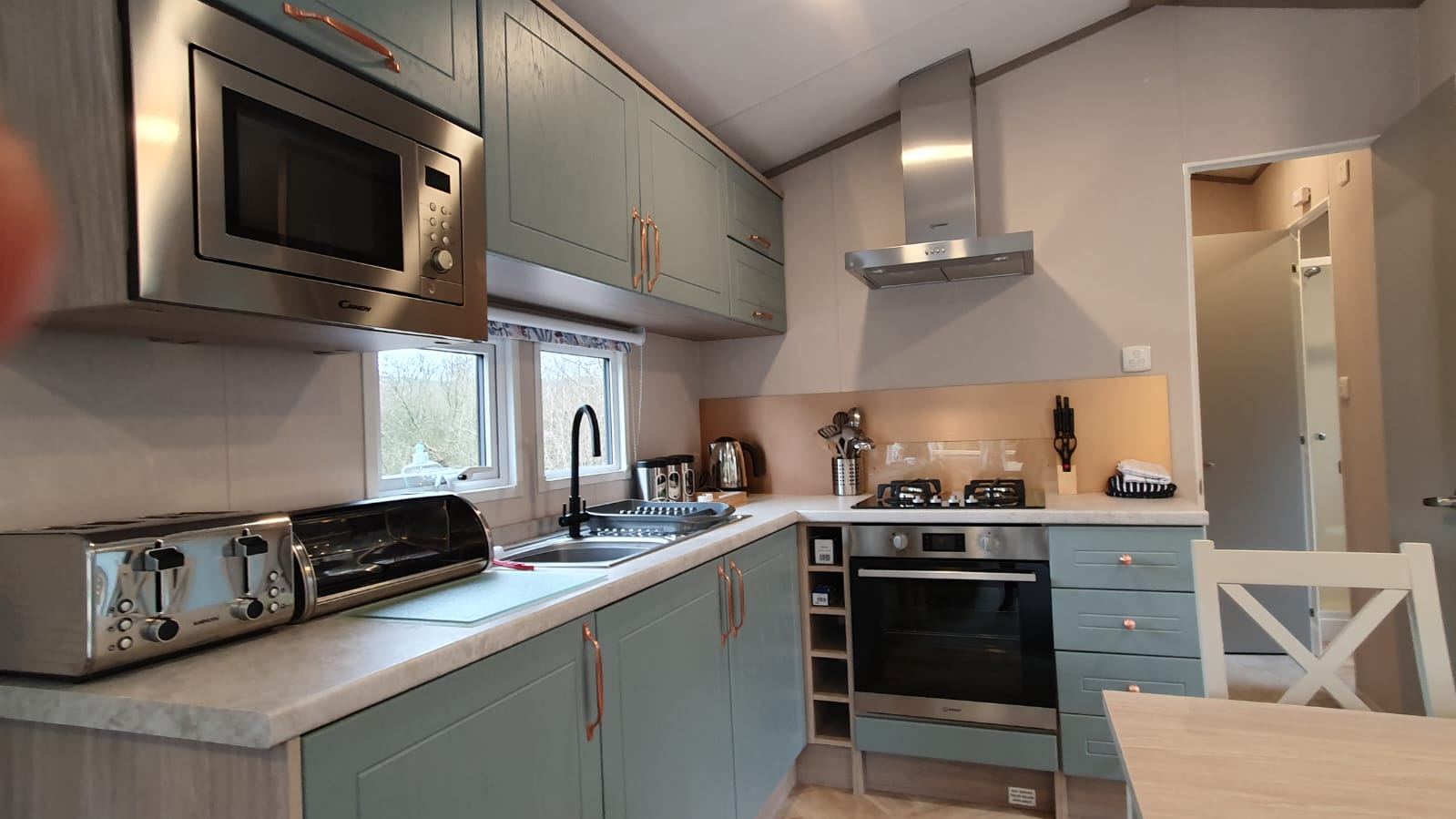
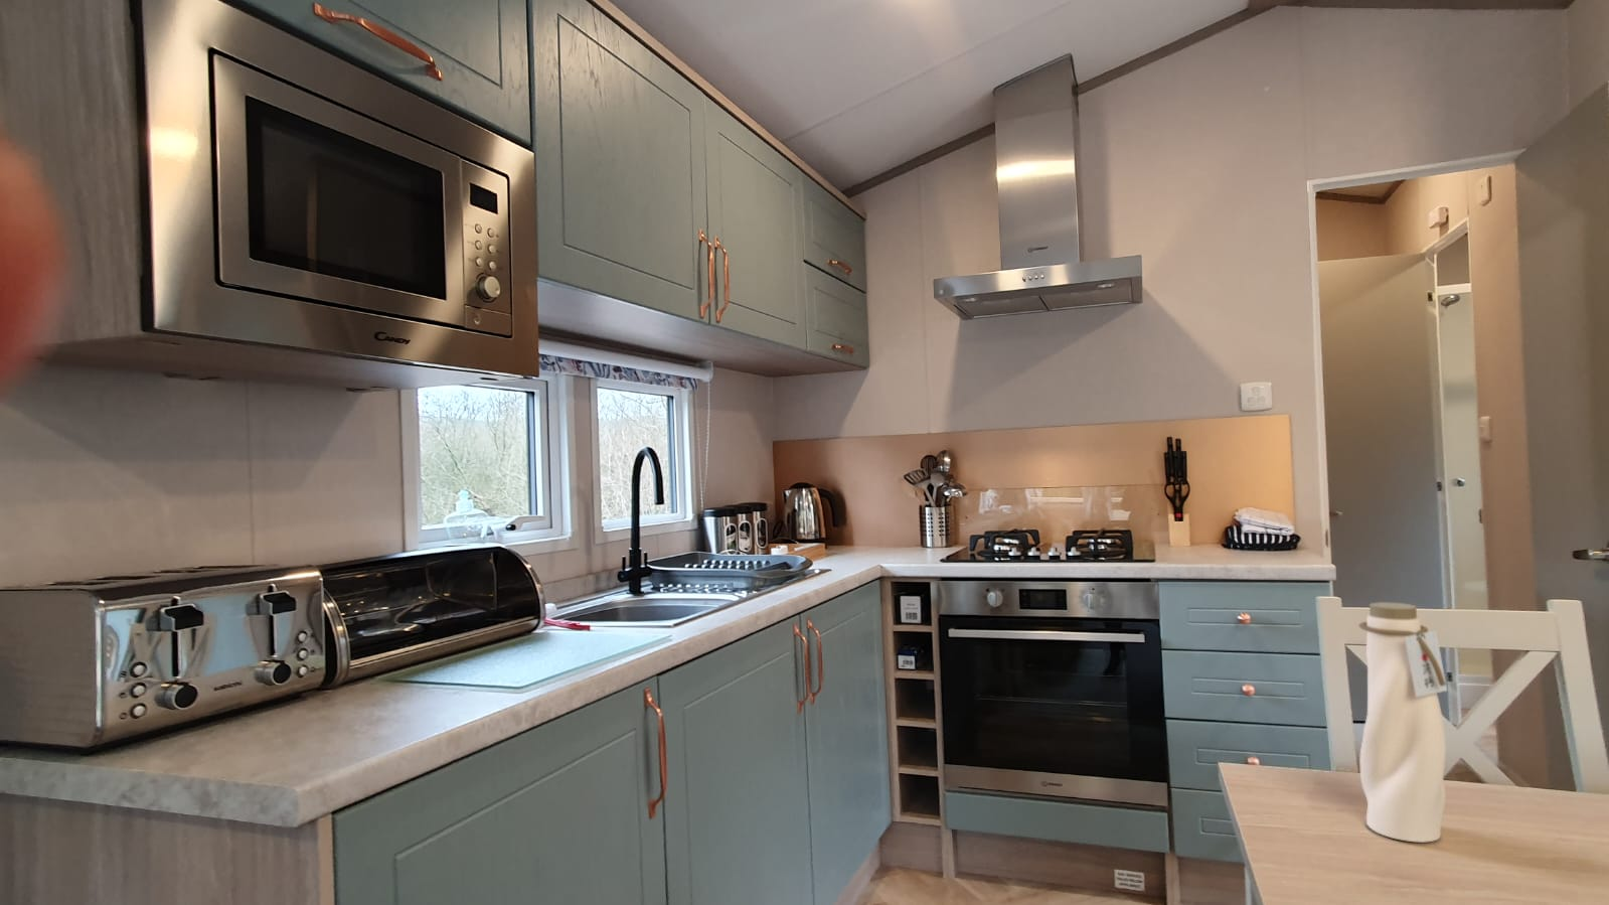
+ water bottle (1403, 718)
